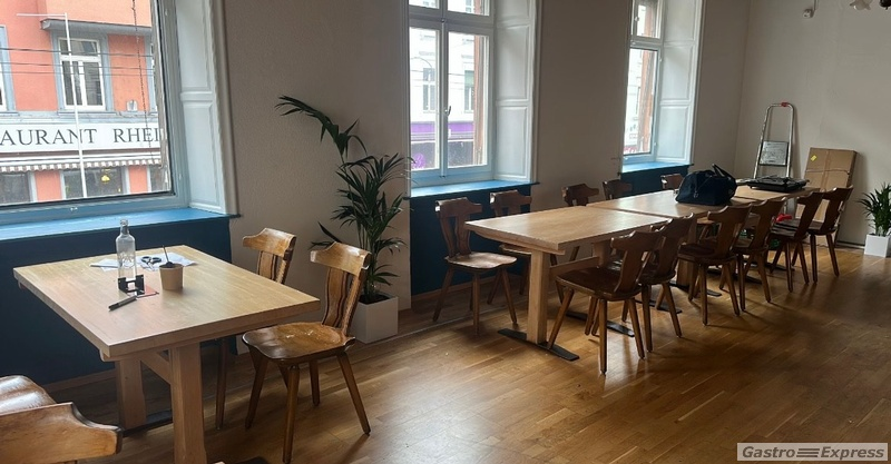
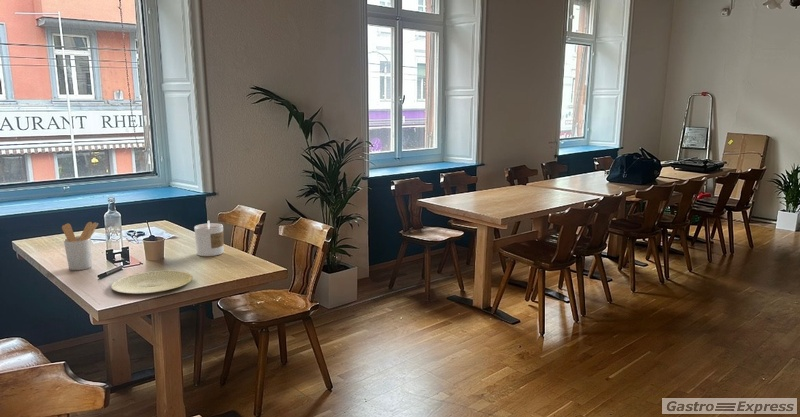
+ plate (153, 282)
+ utensil holder (83, 244)
+ candle (209, 236)
